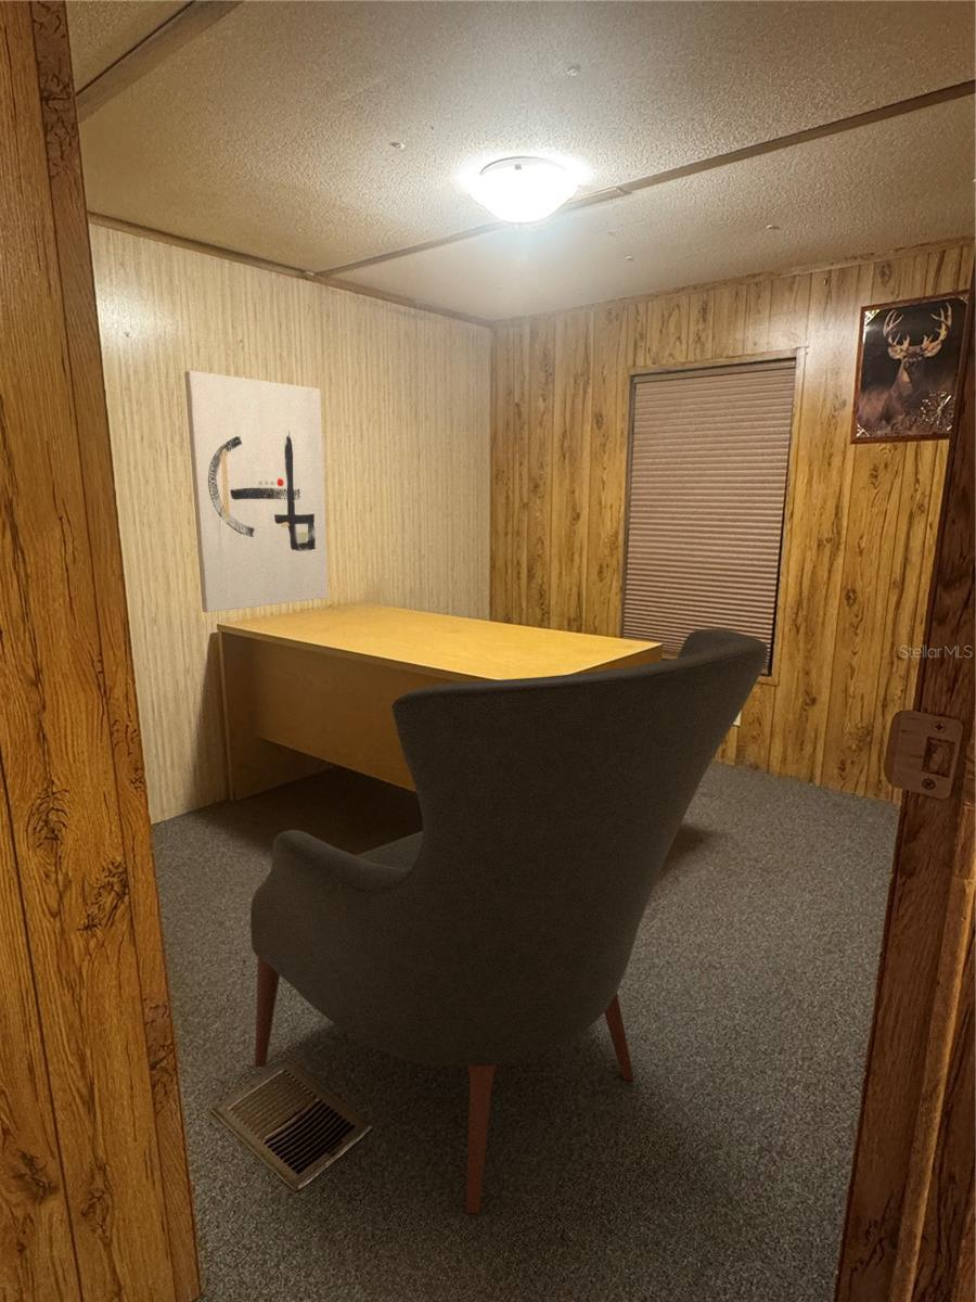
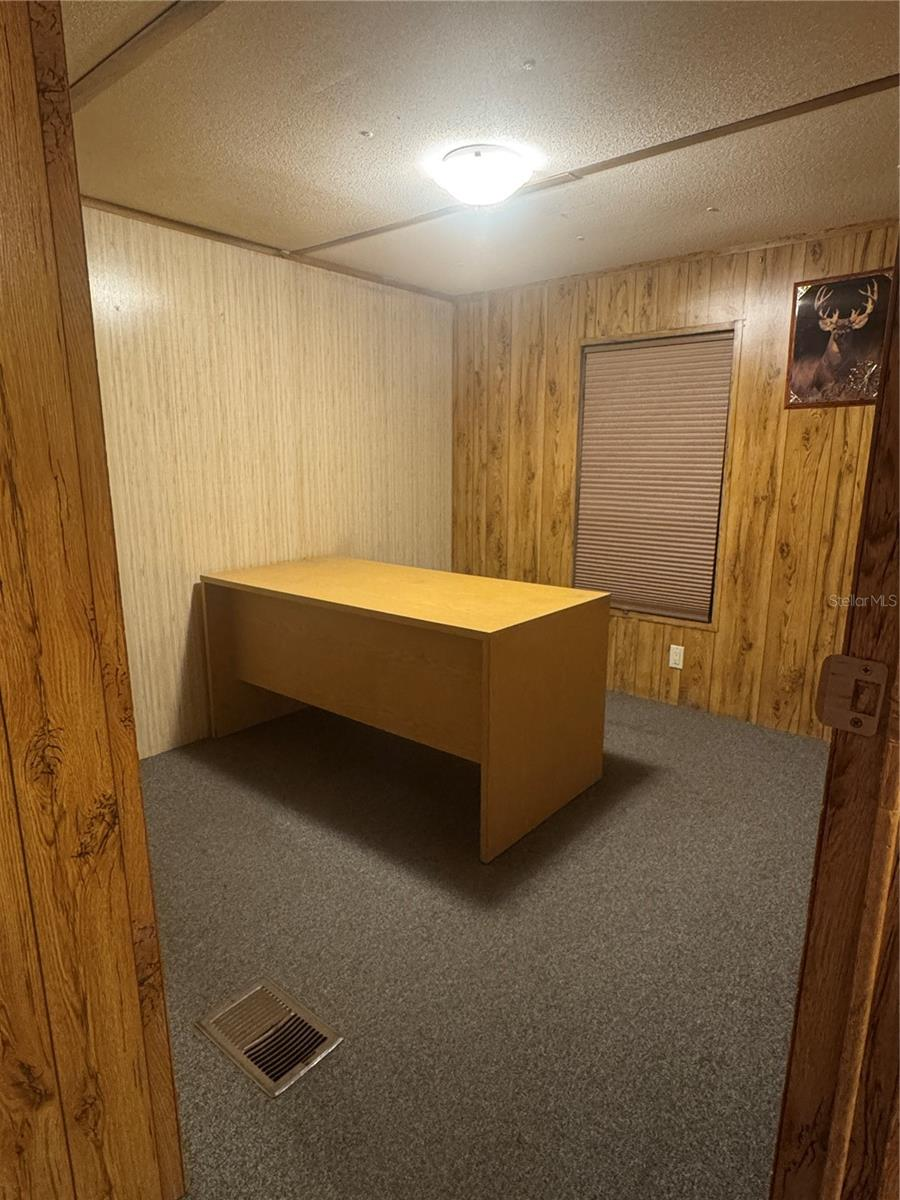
- wall art (262, 496)
- chair (505, 870)
